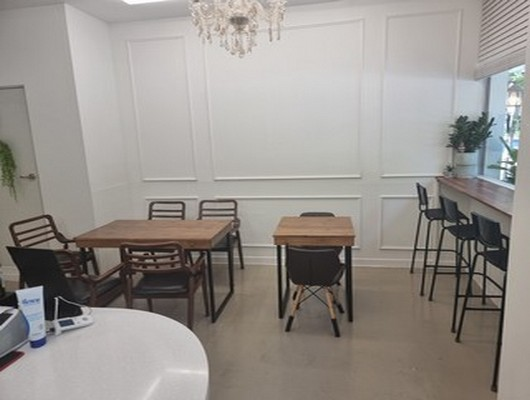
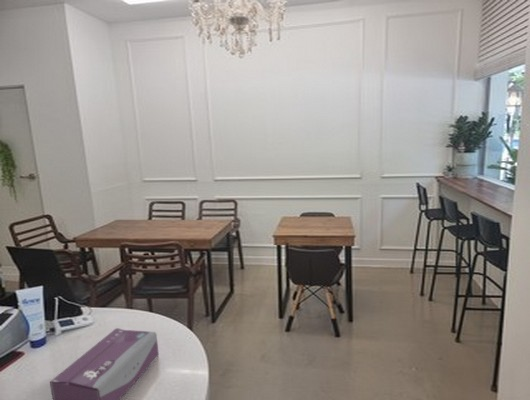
+ tissue box (109, 366)
